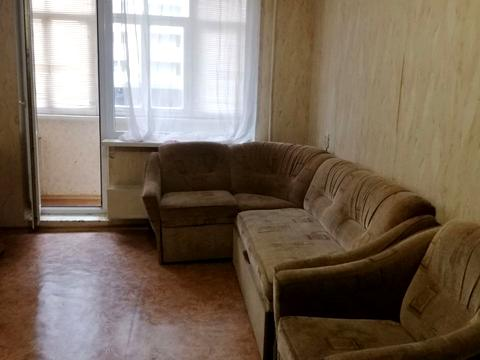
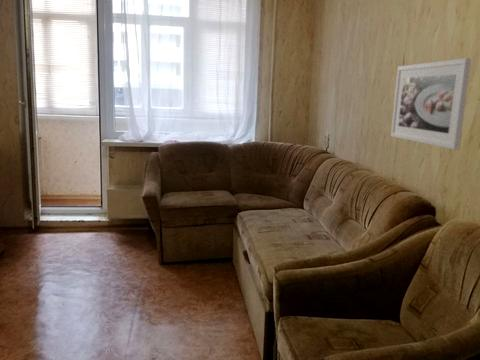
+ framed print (424, 103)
